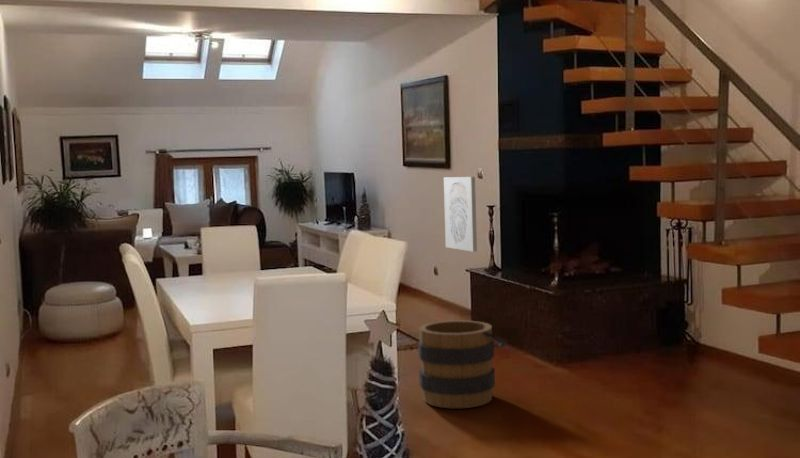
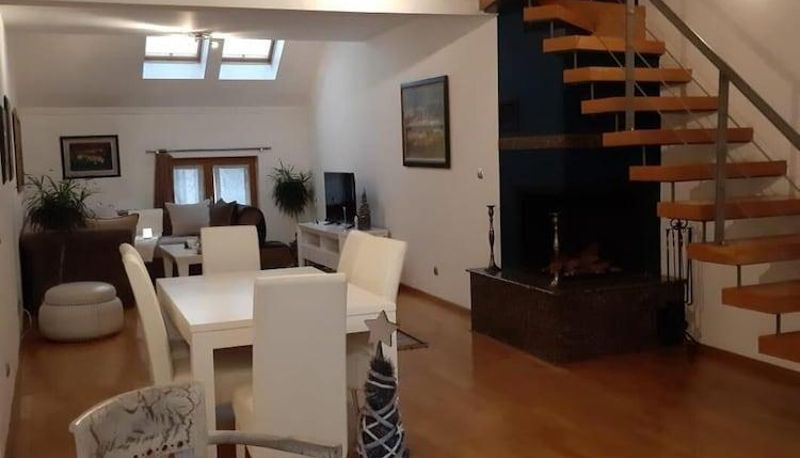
- wall art (459, 213)
- bucket (459, 361)
